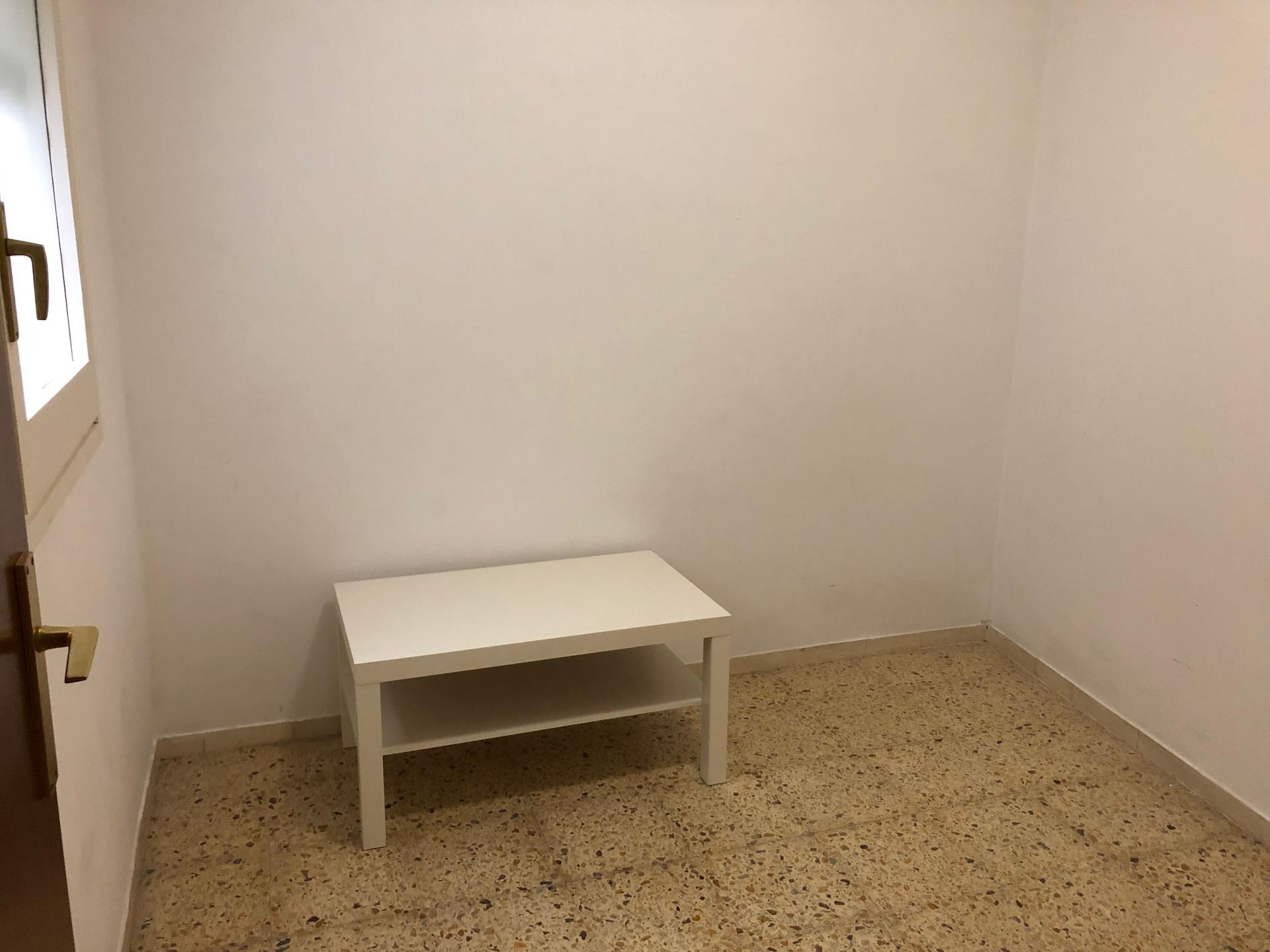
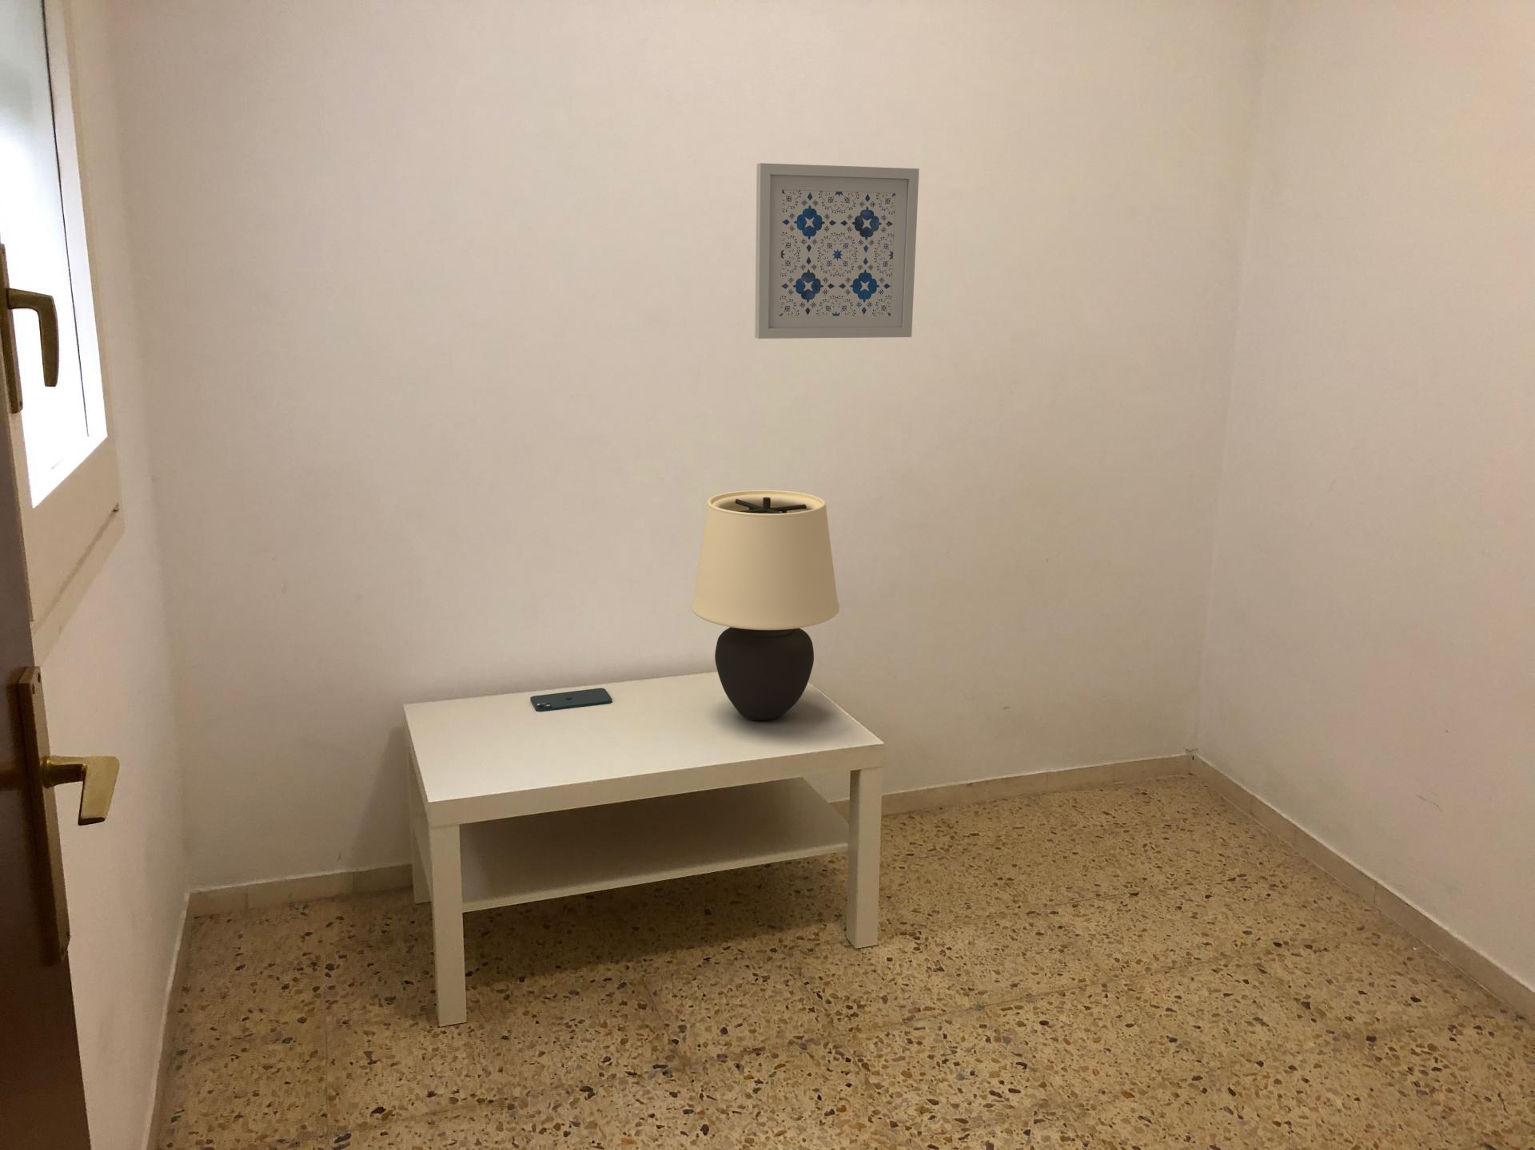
+ table lamp (765, 609)
+ smartphone (570, 698)
+ wall art (836, 254)
